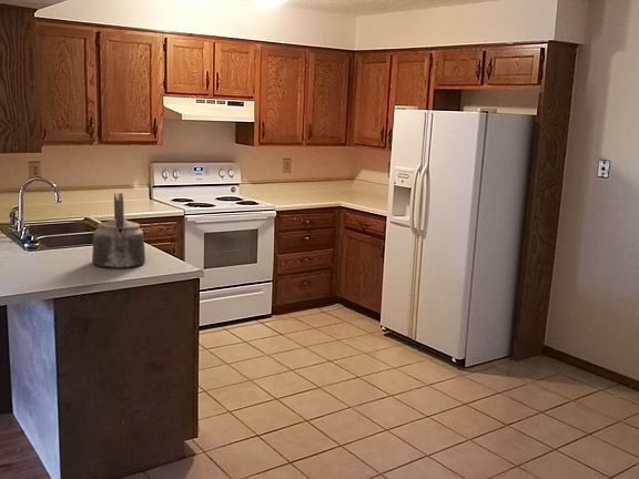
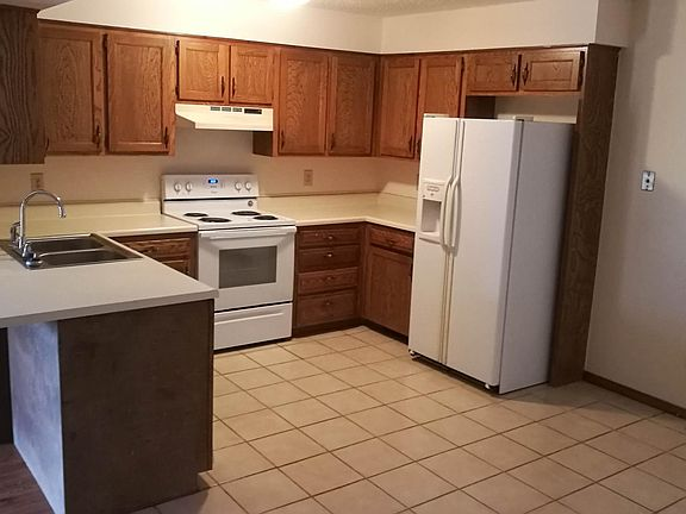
- kettle (119, 228)
